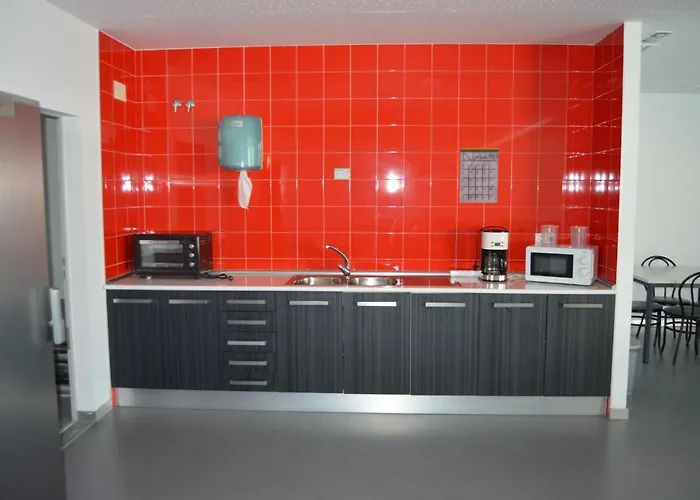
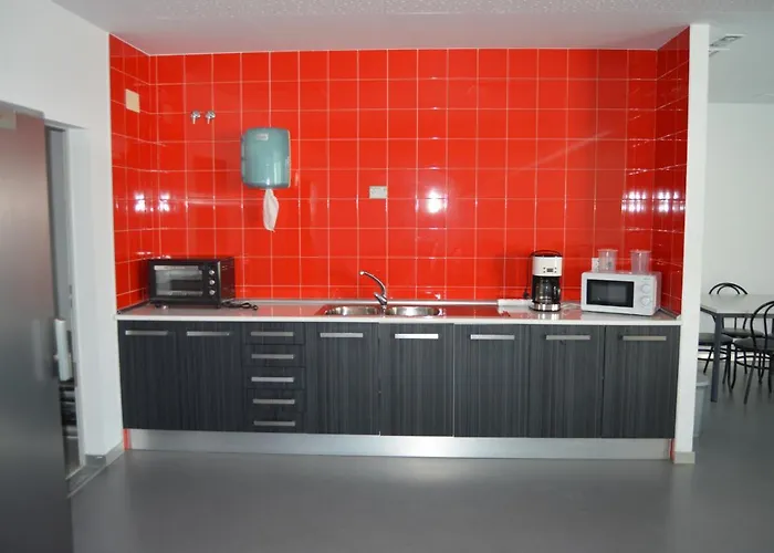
- calendar (479, 169)
